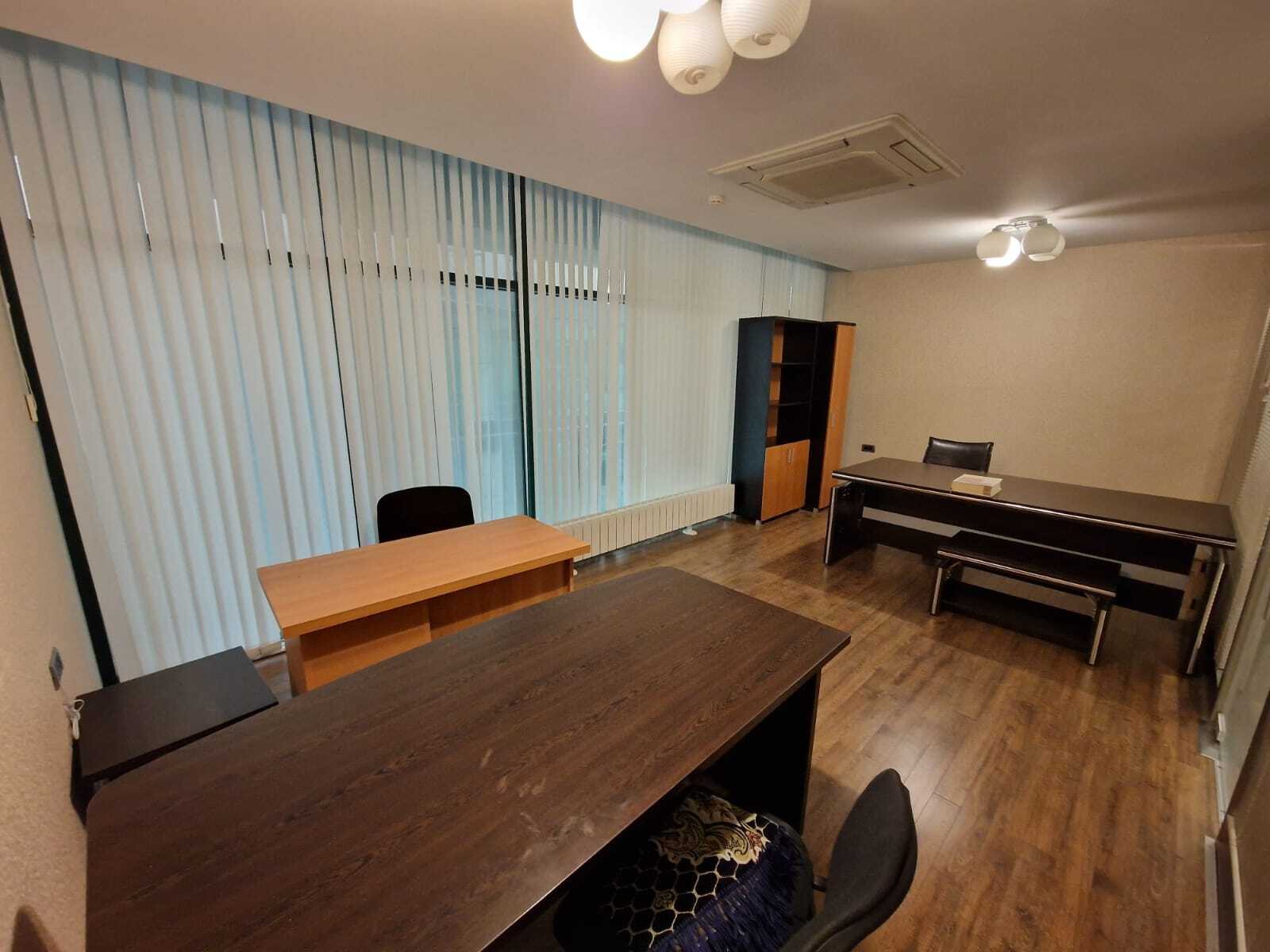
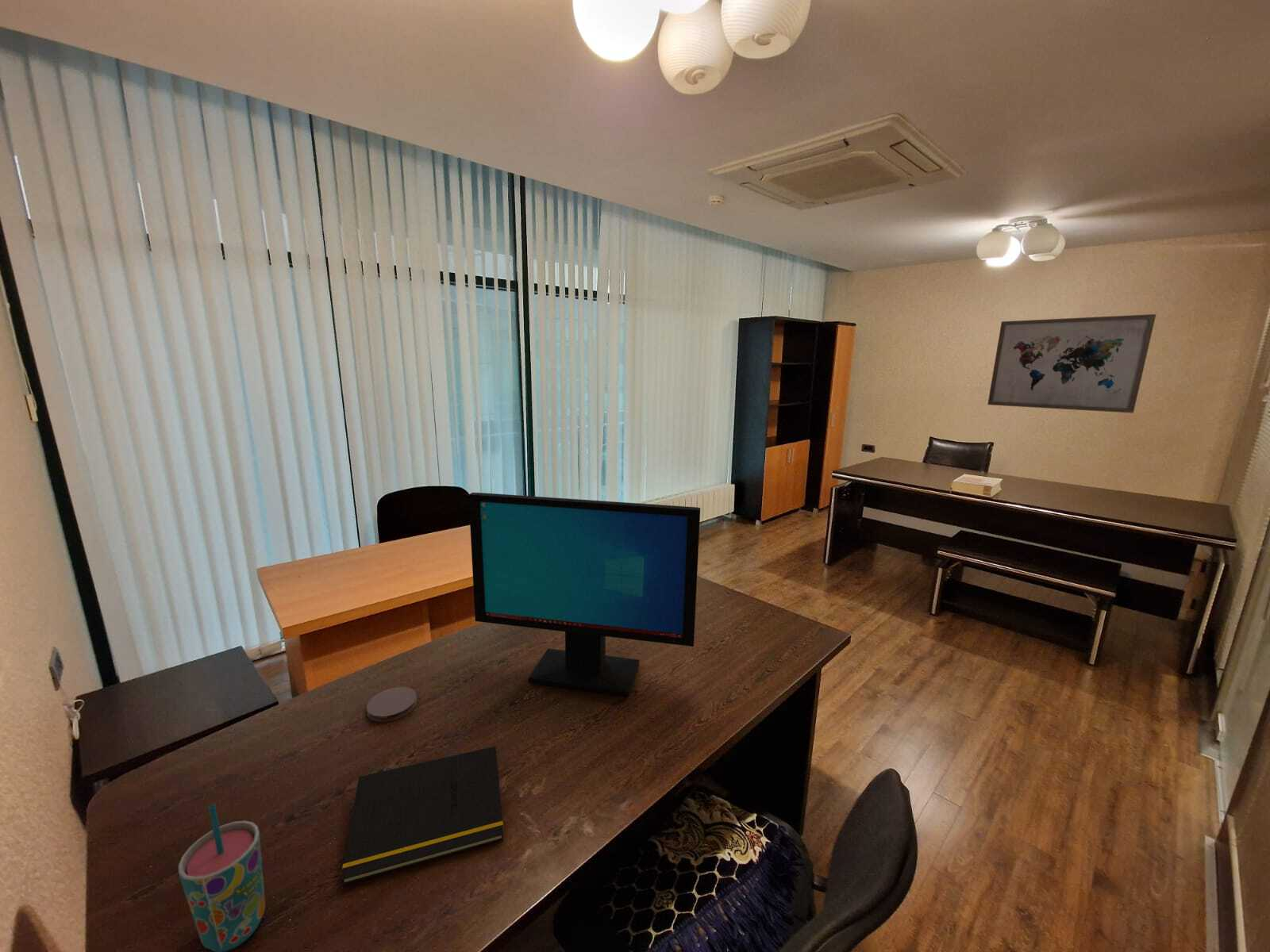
+ computer monitor (584, 589)
+ coaster (392, 704)
+ cup (224, 869)
+ wall art (1063, 364)
+ notepad (429, 806)
